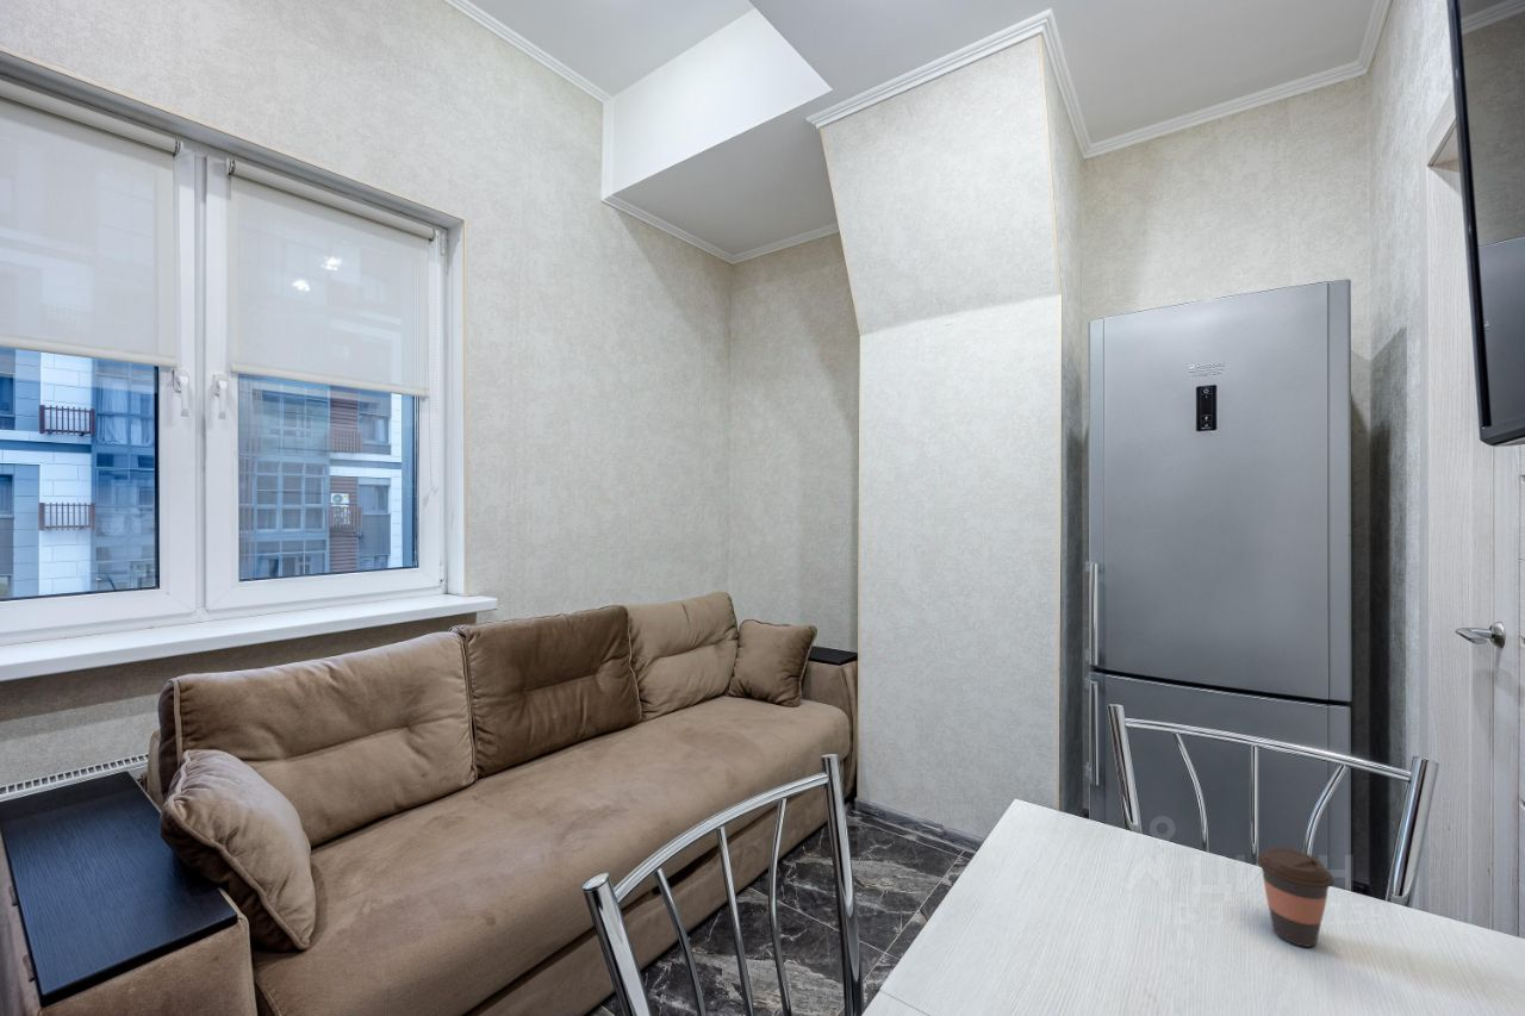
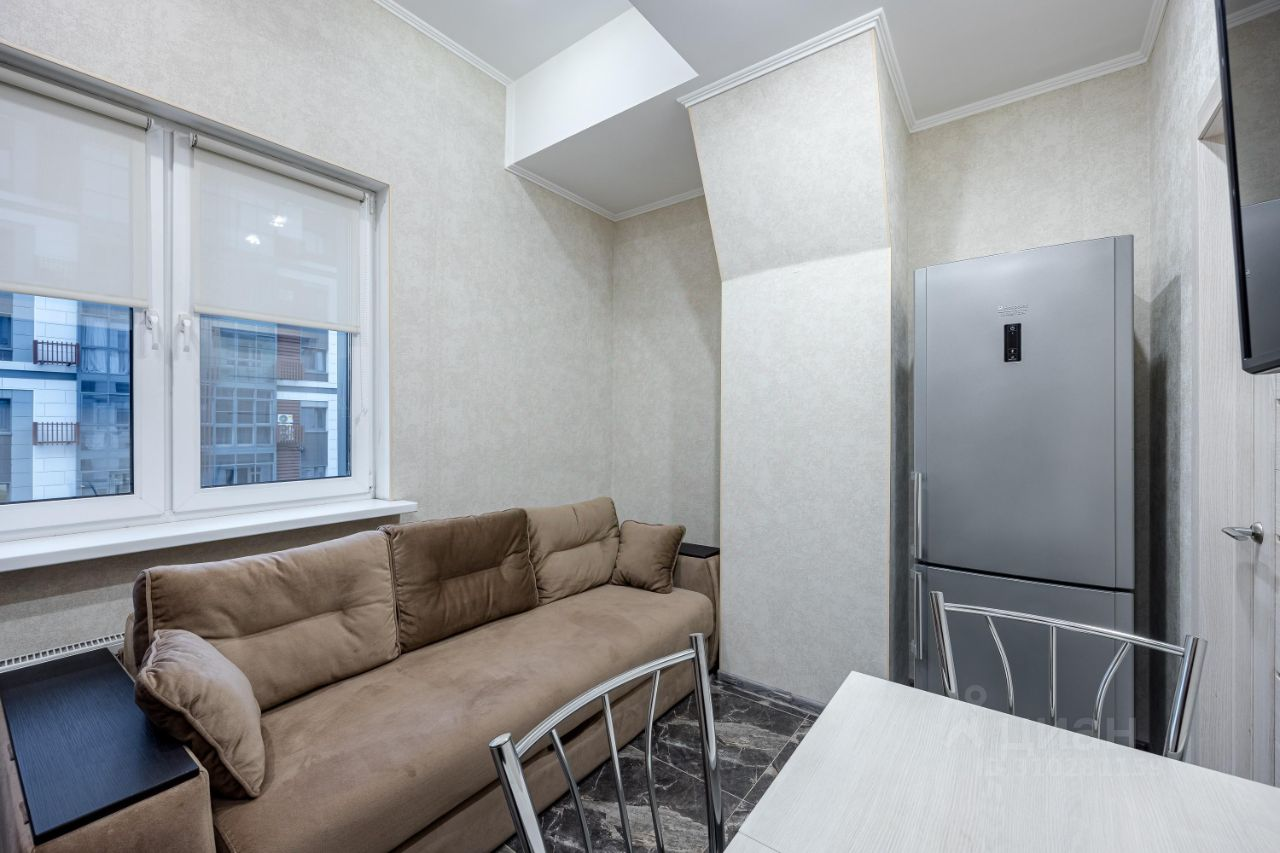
- coffee cup (1294, 897)
